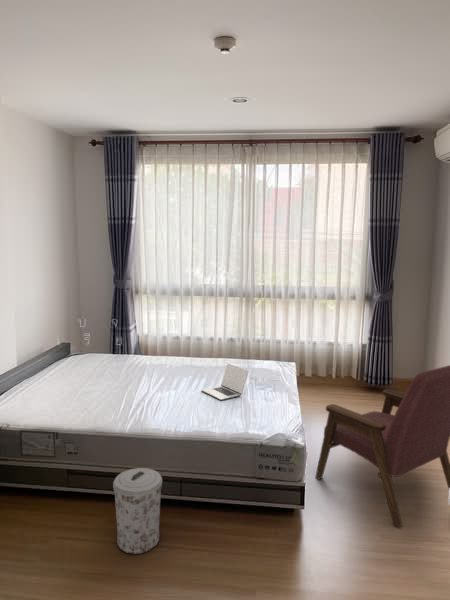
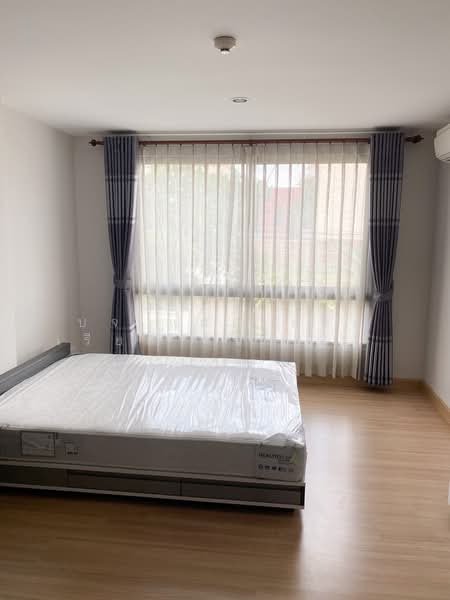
- laptop (224, 381)
- trash can (138, 507)
- armchair (389, 421)
